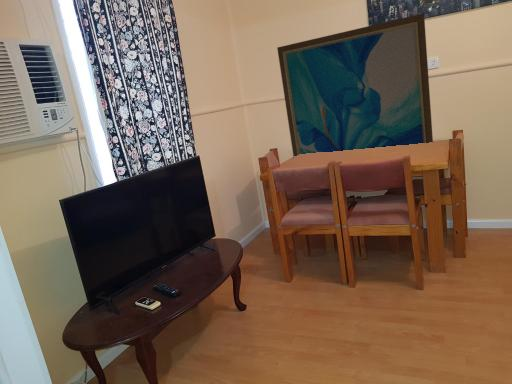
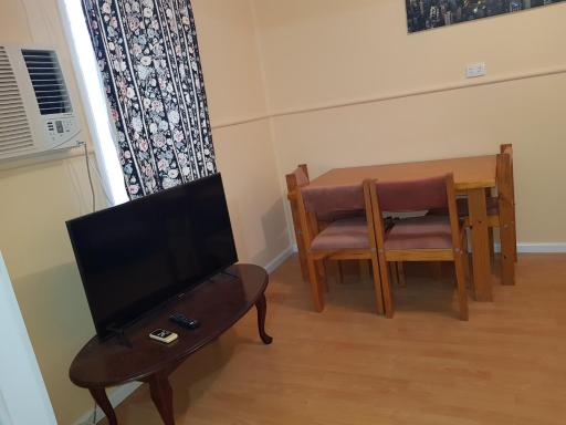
- wall art (351, 100)
